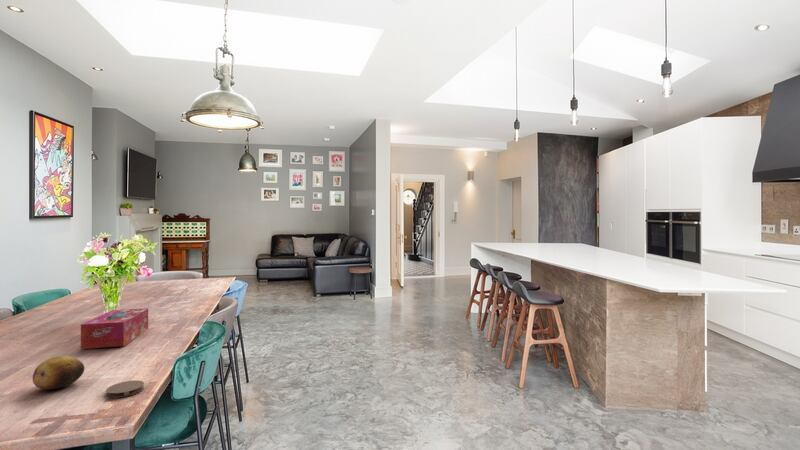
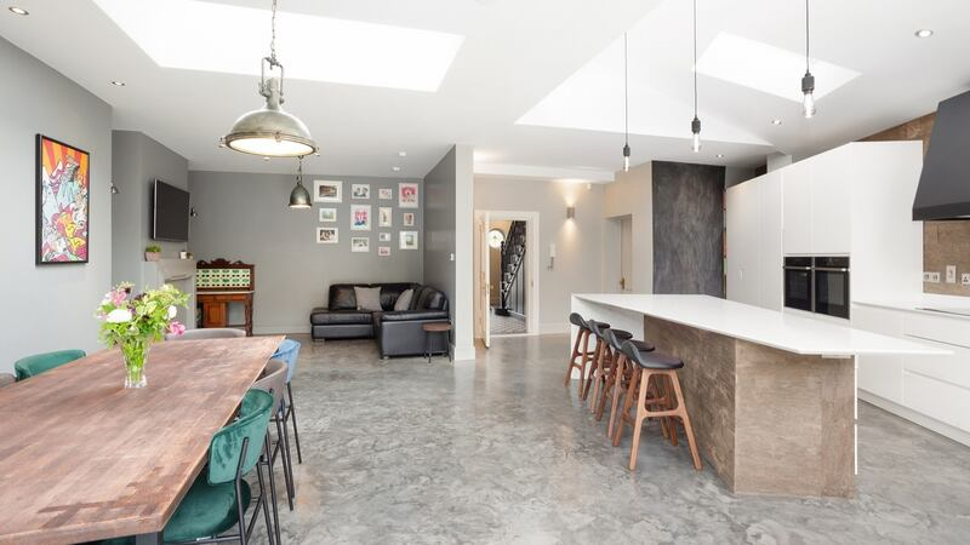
- coaster (125, 388)
- tissue box (117, 326)
- fruit (59, 371)
